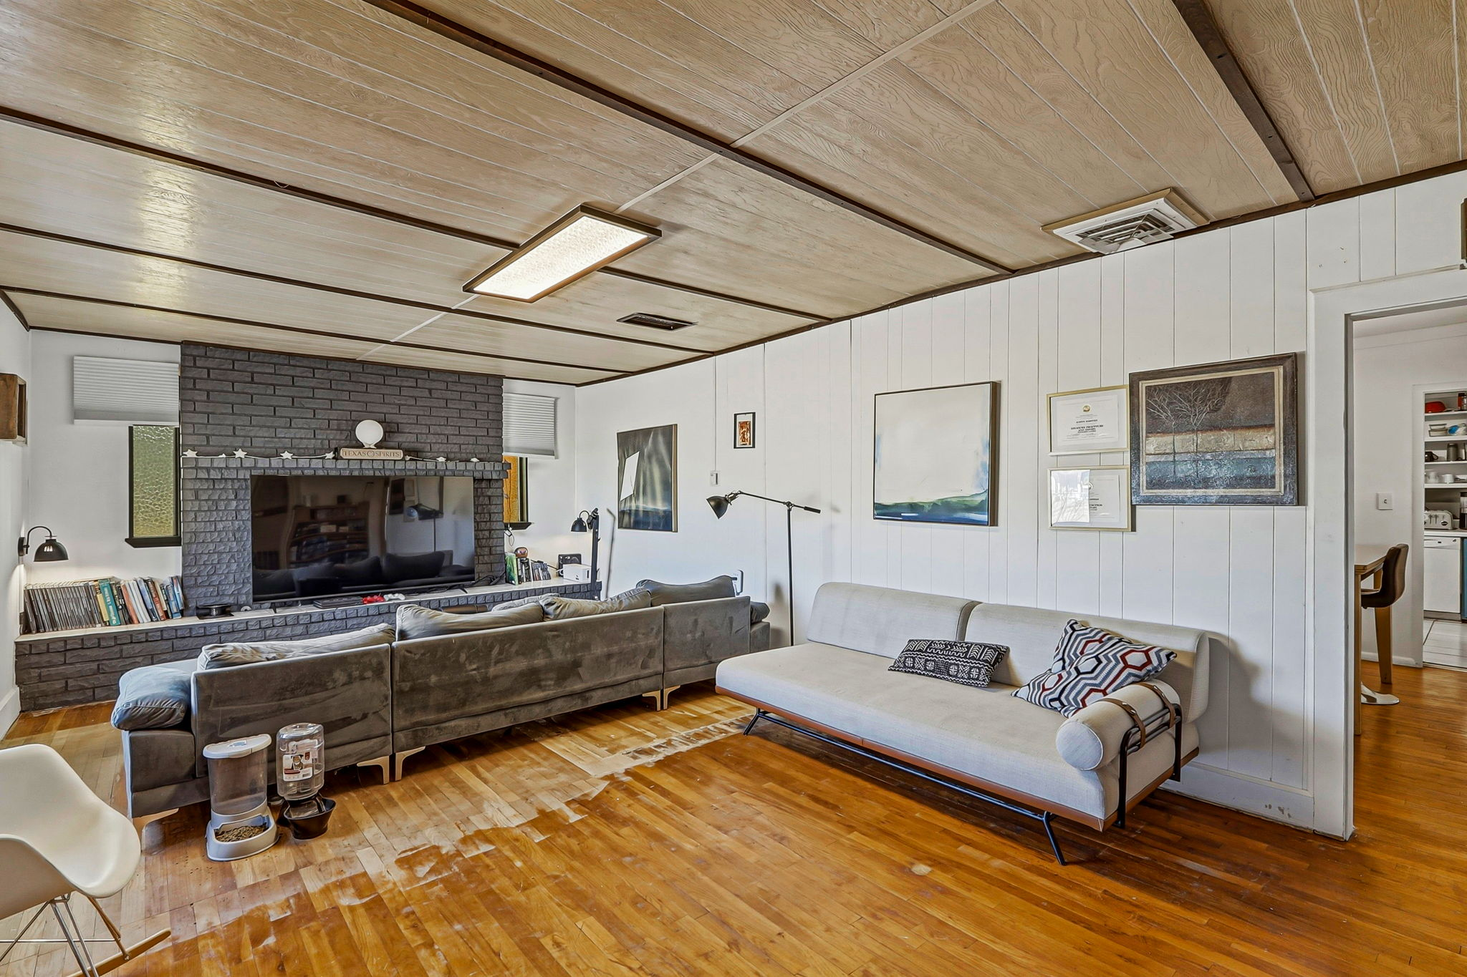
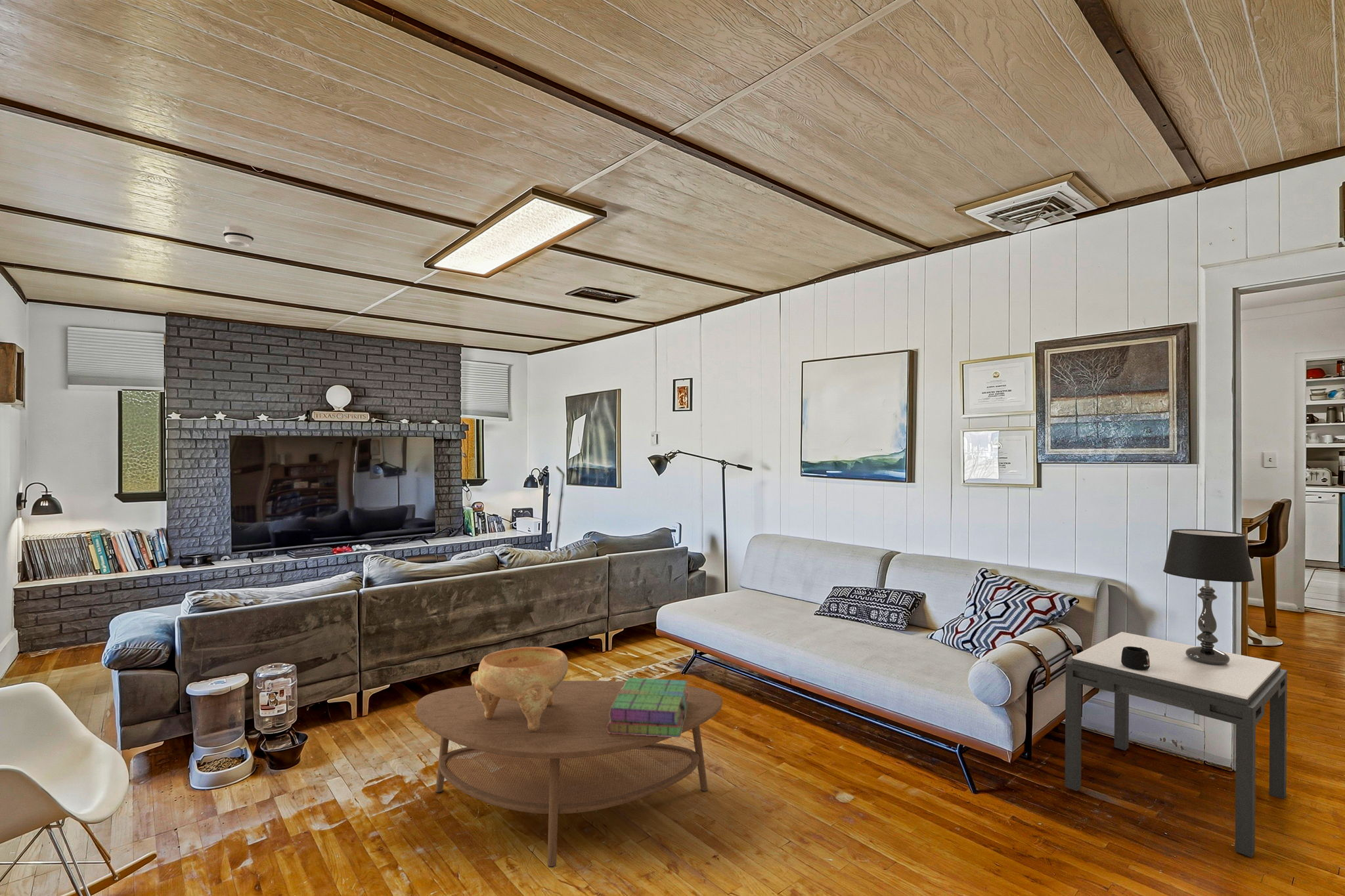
+ coffee table (565, 762)
+ mug (1136, 656)
+ side table (1180, 707)
+ decorative bowl (529, 685)
+ smoke detector (238, 236)
+ stack of books (650, 704)
+ table lamp (1207, 596)
